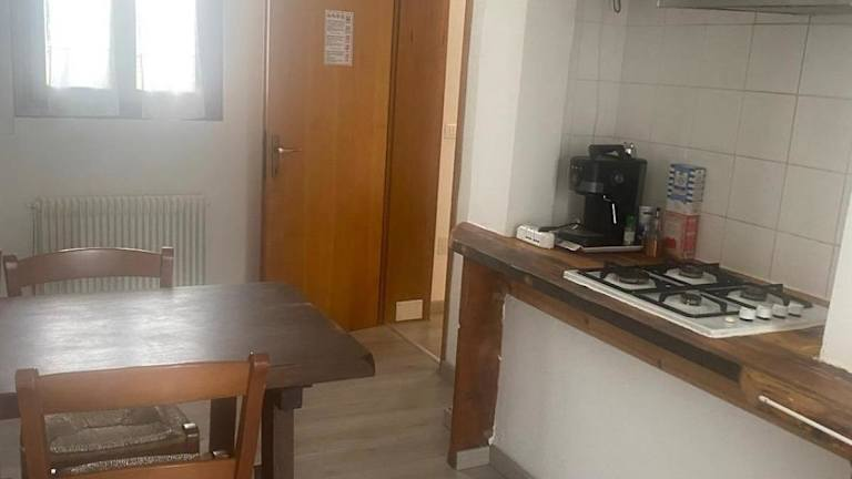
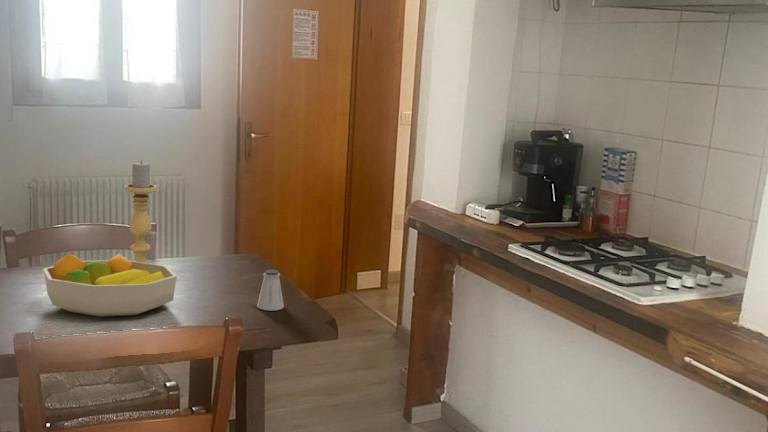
+ saltshaker (271, 288)
+ fruit bowl (110, 281)
+ candle holder (140, 218)
